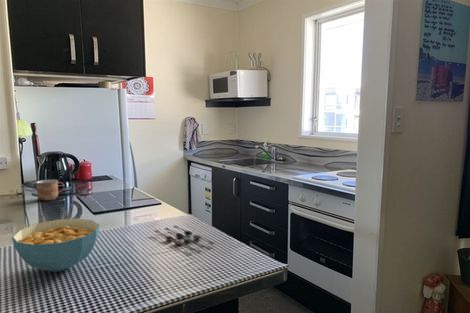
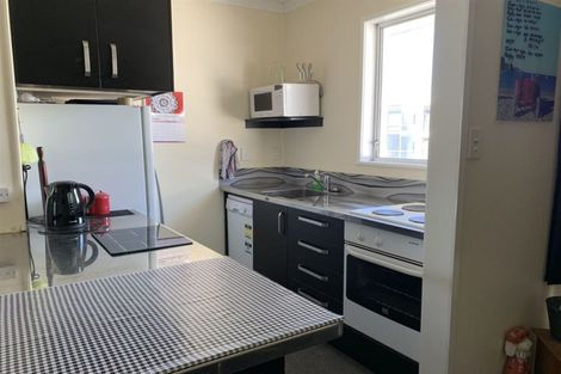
- cereal bowl (59, 248)
- spoon (183, 236)
- mug (50, 189)
